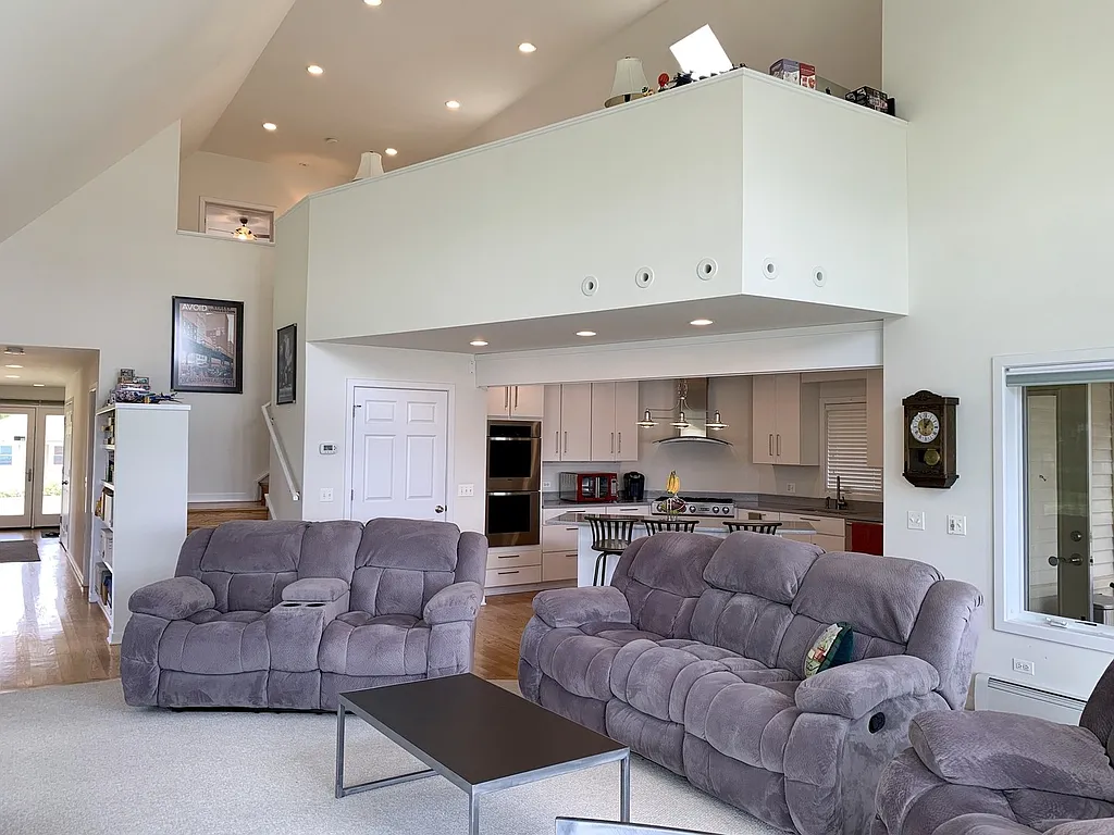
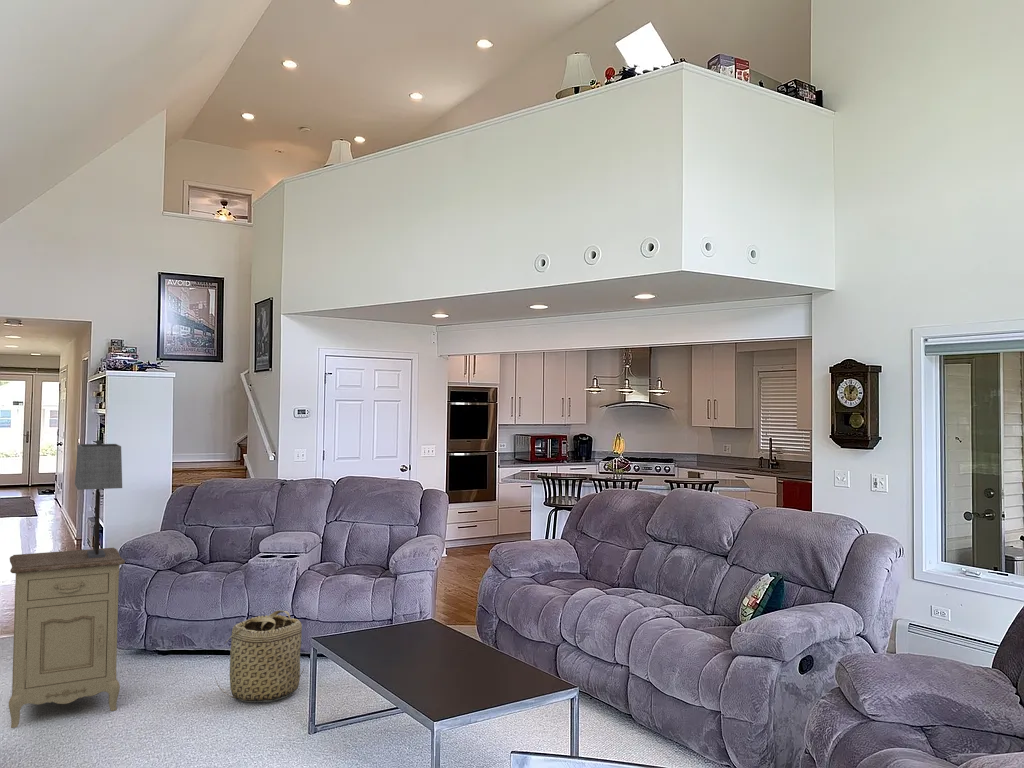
+ basket (262, 653)
+ table lamp (97, 497)
+ nightstand (65, 633)
